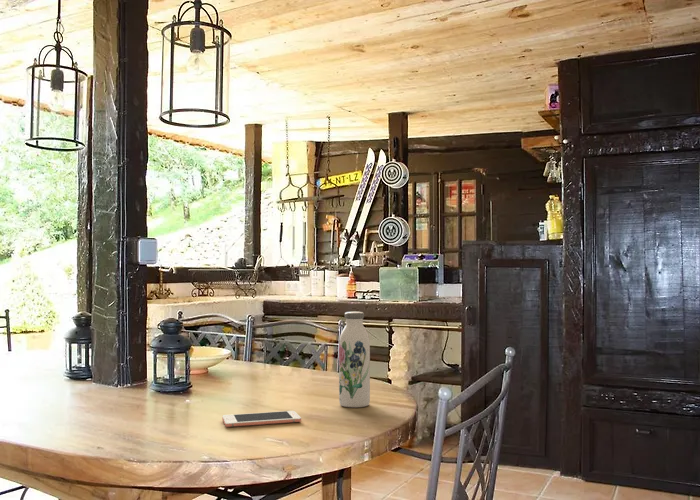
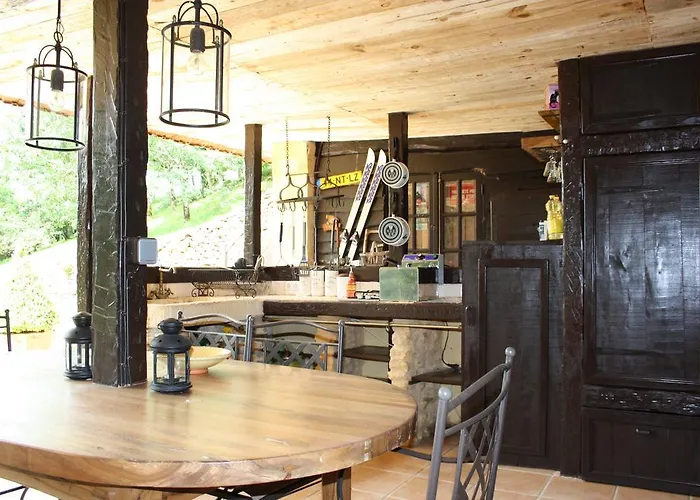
- cell phone (261, 418)
- water bottle (354, 358)
